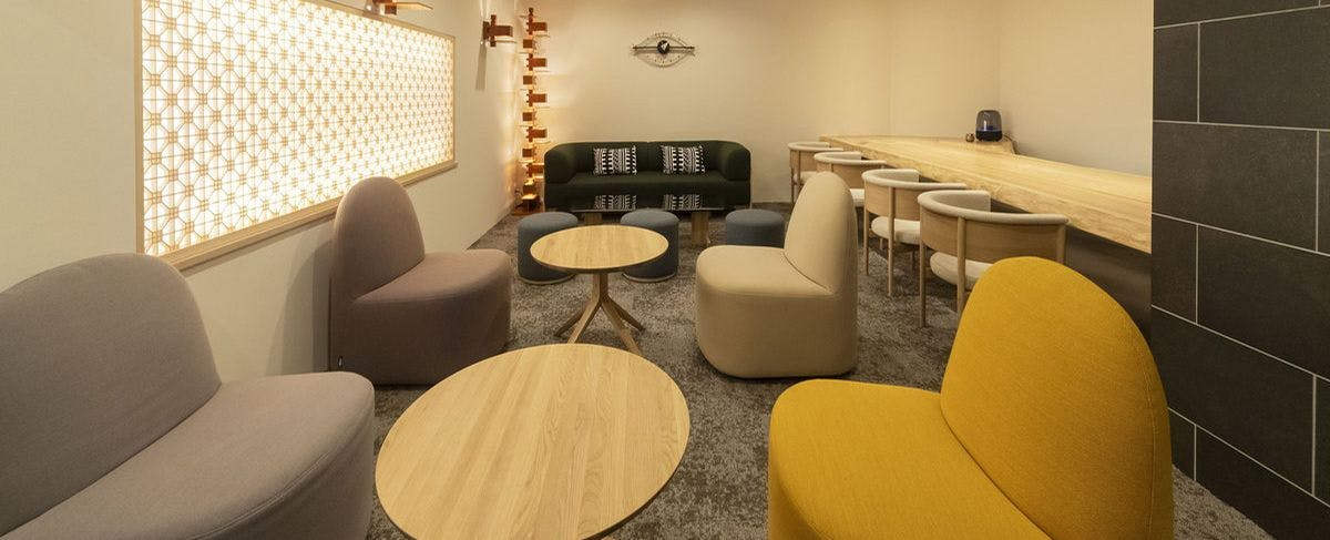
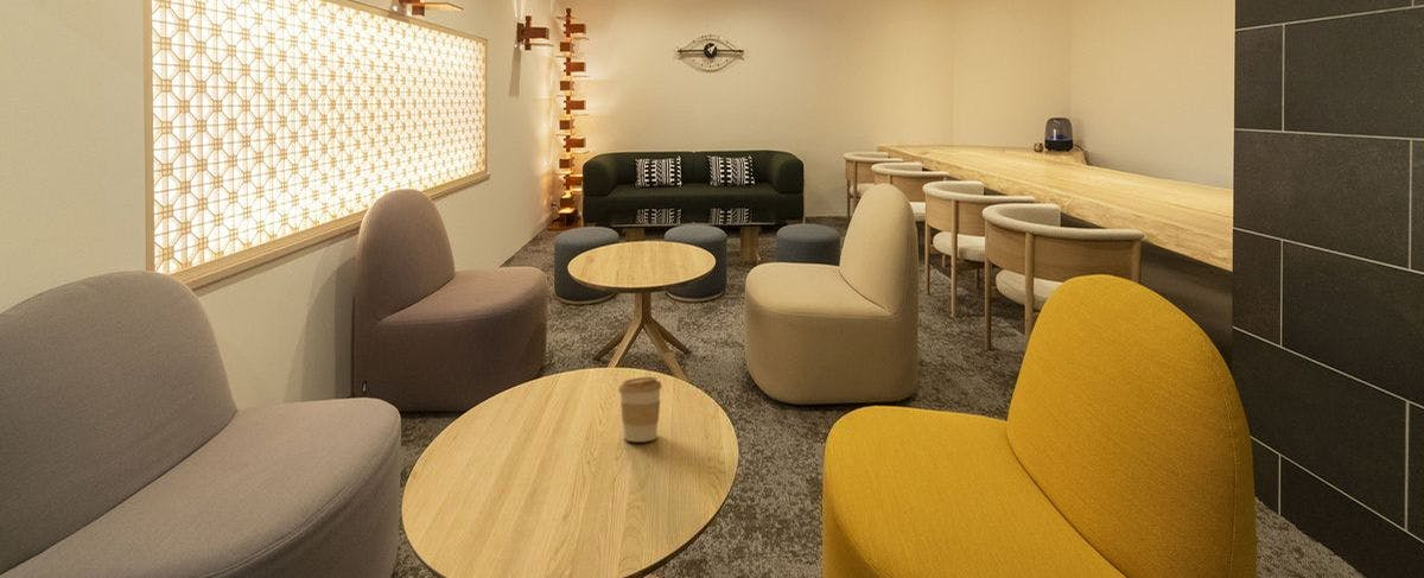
+ coffee cup (640, 407)
